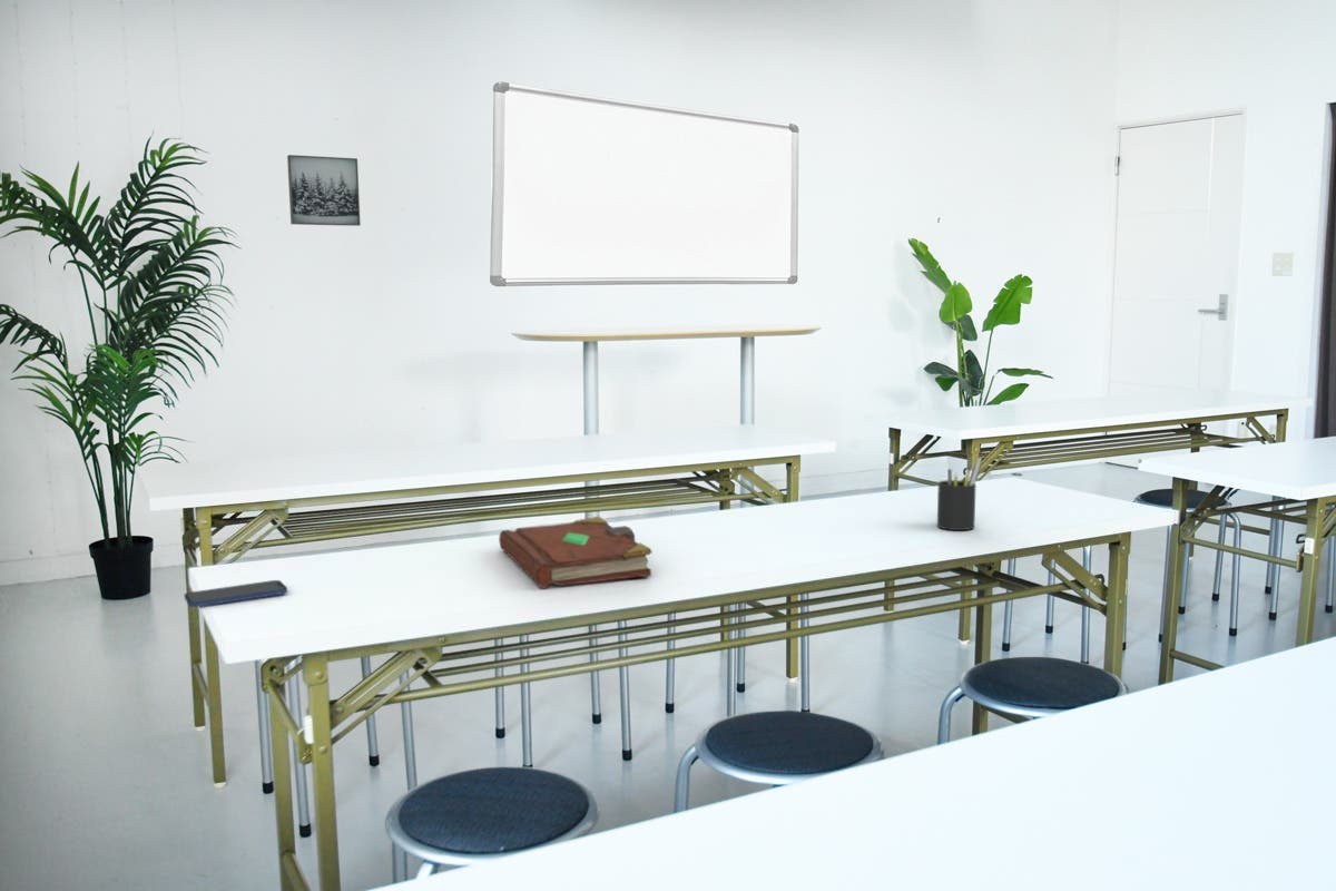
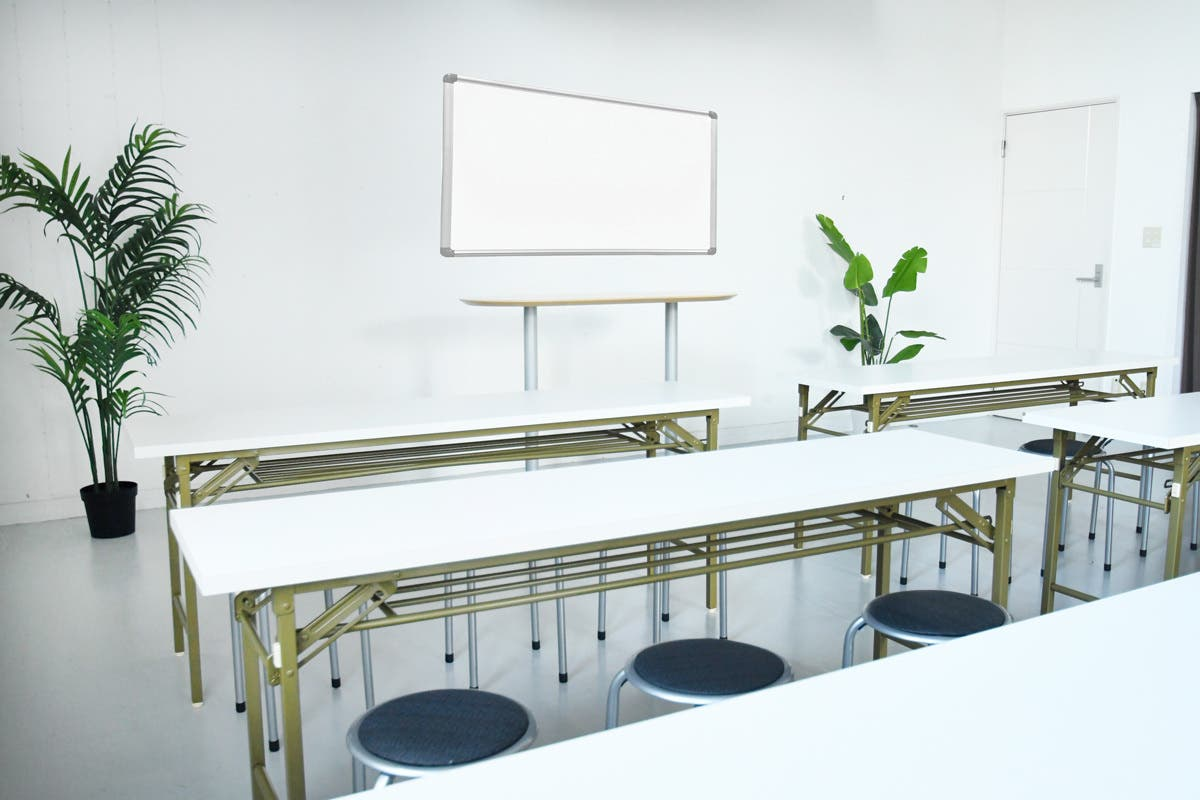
- pen holder (959, 491)
- book (571, 547)
- wall art (324, 190)
- smartphone (236, 593)
